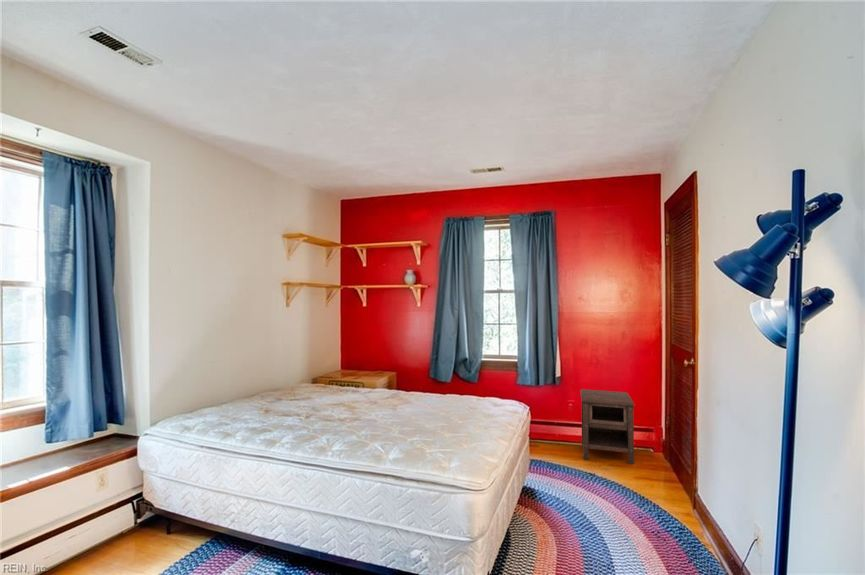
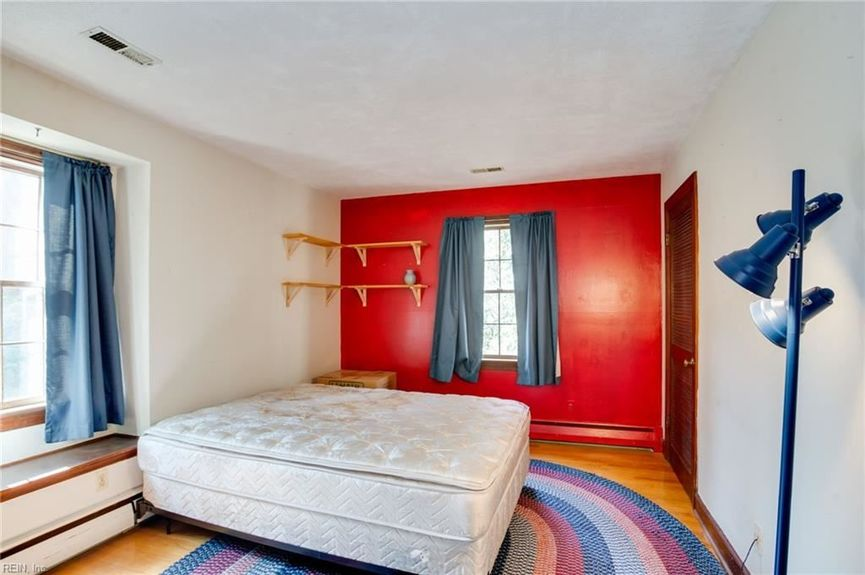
- nightstand (605, 424)
